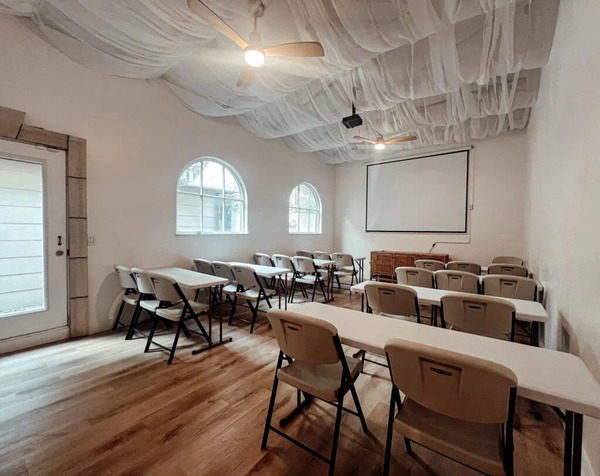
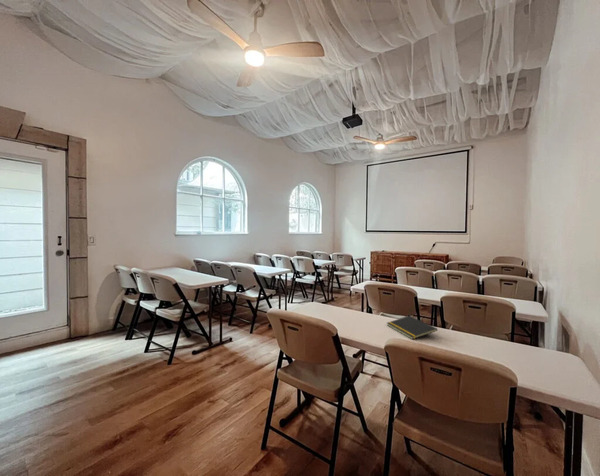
+ notepad (410, 326)
